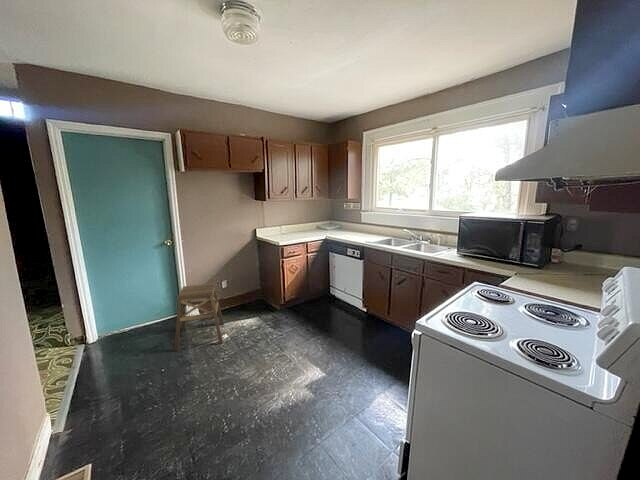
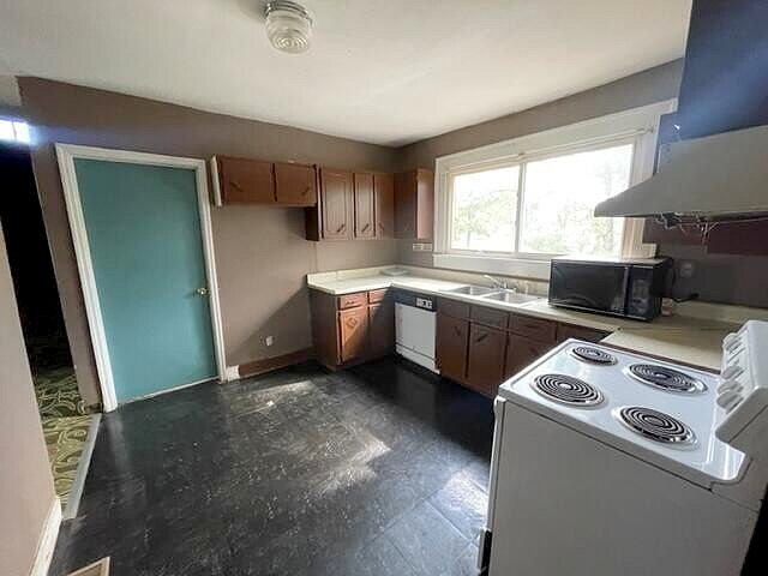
- stool (199, 315)
